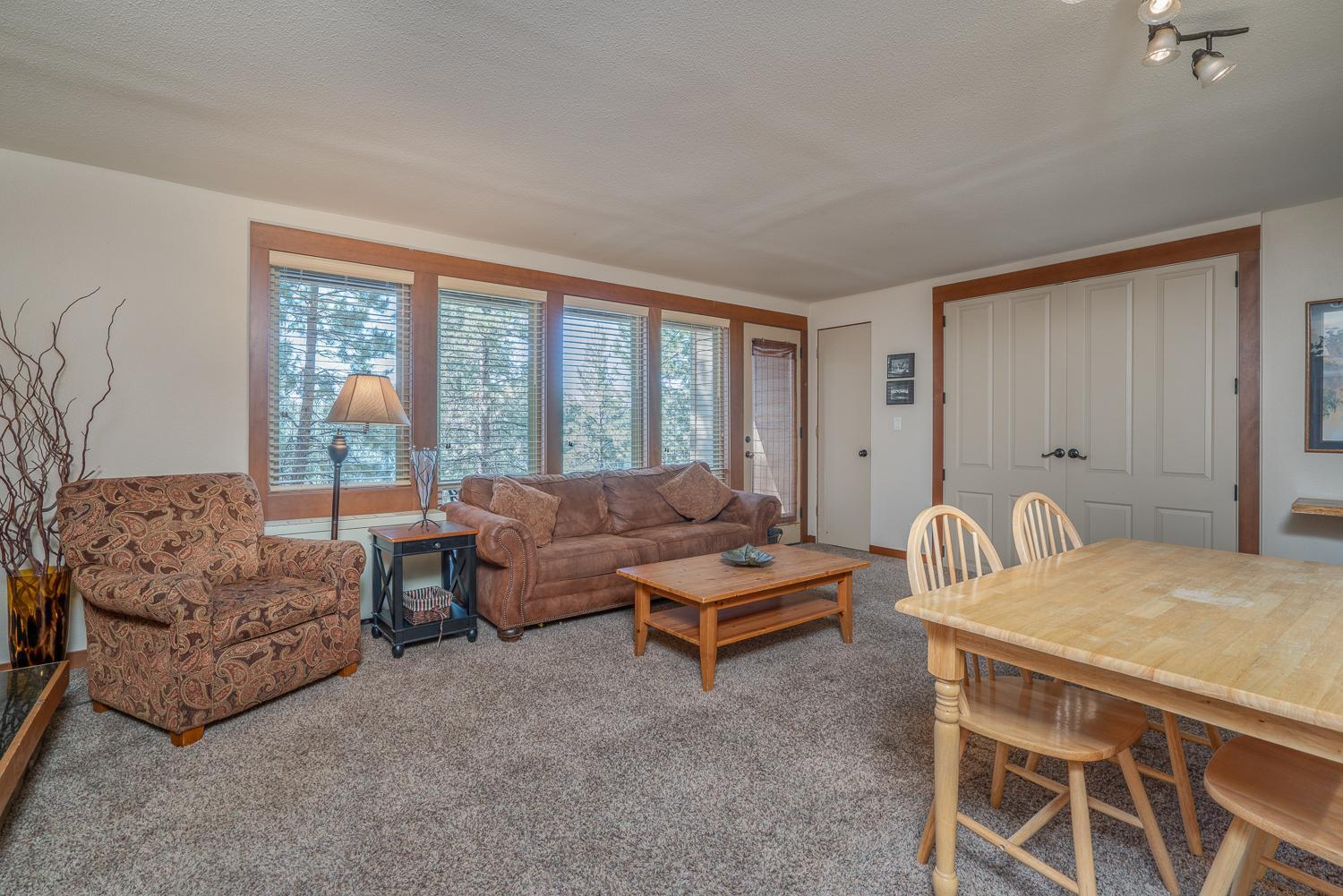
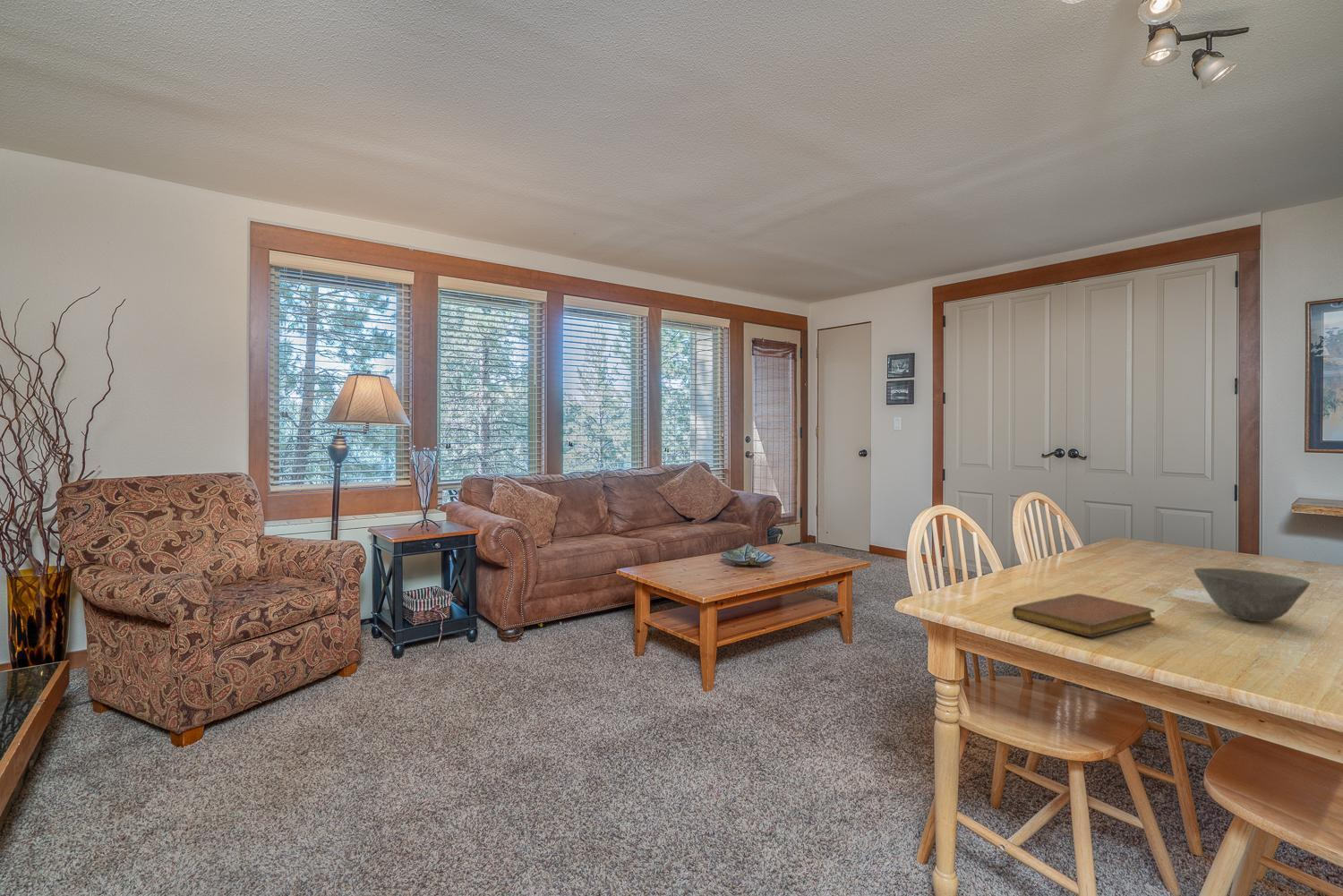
+ bowl (1249, 596)
+ notebook (1082, 612)
